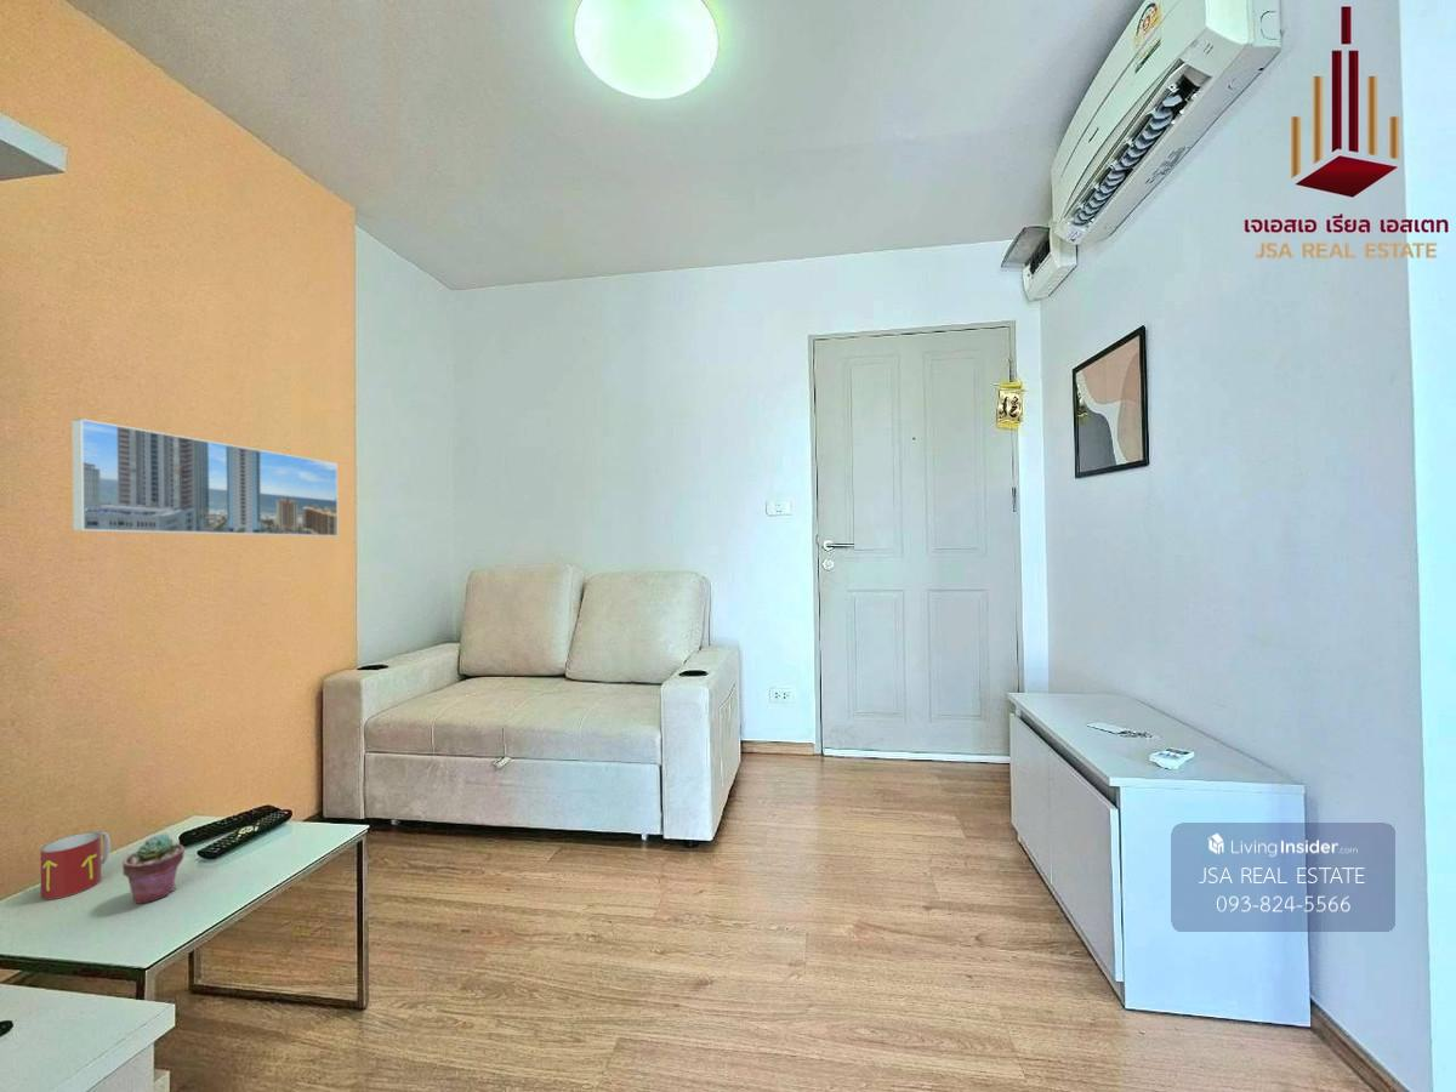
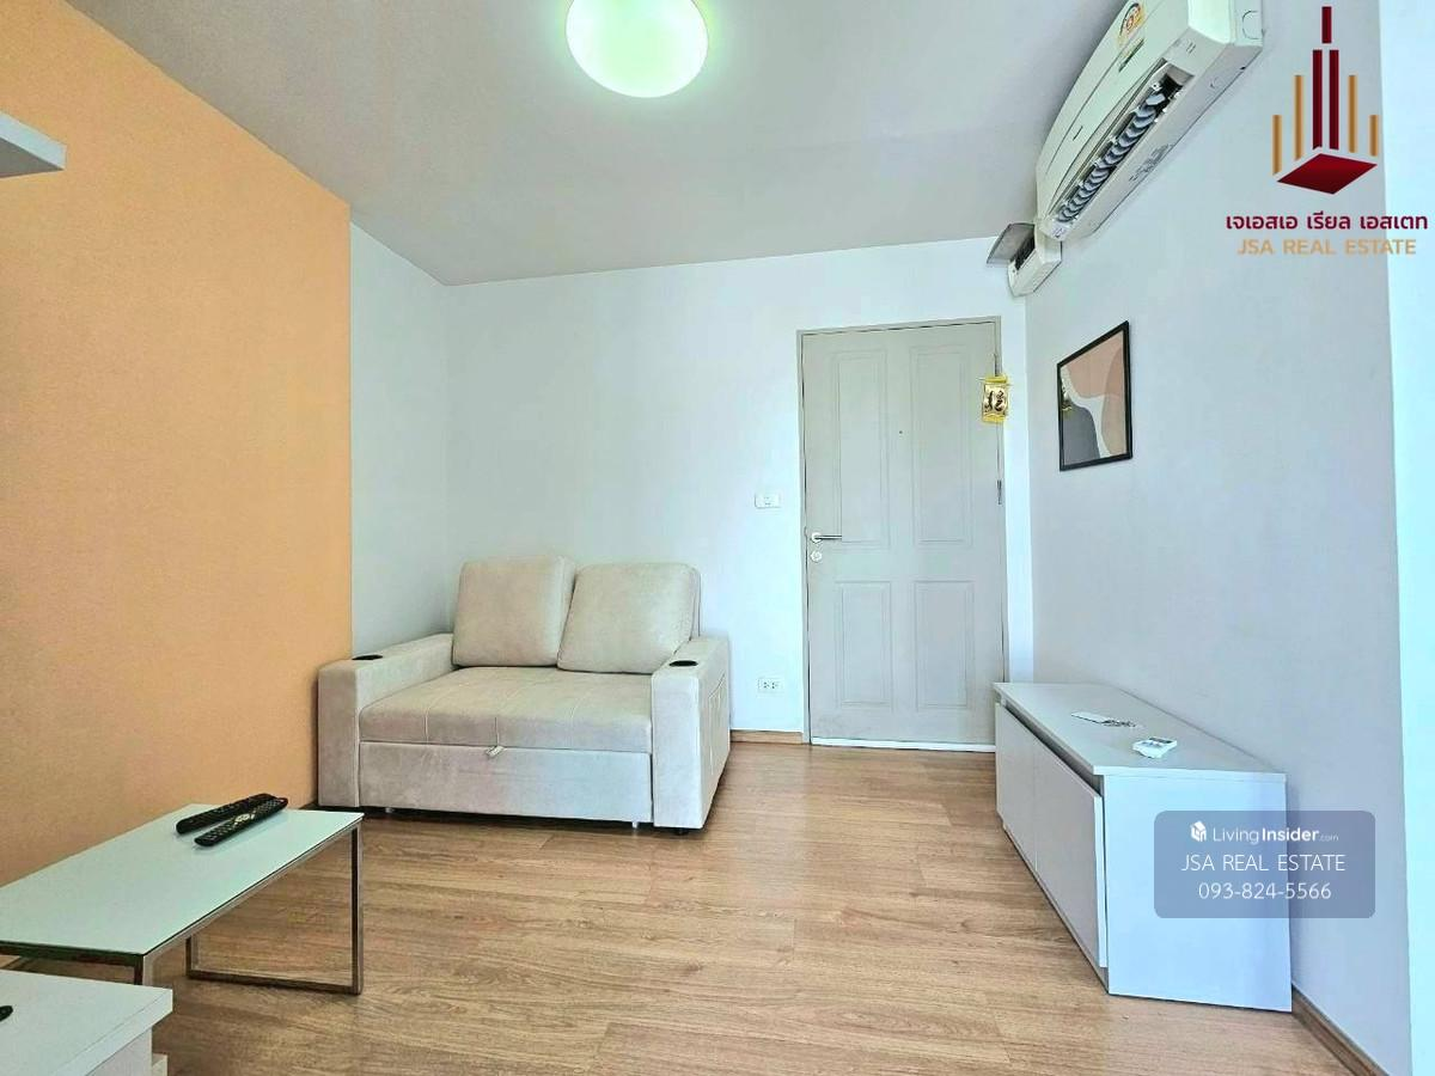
- potted succulent (154, 865)
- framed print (232, 489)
- mug (80, 860)
